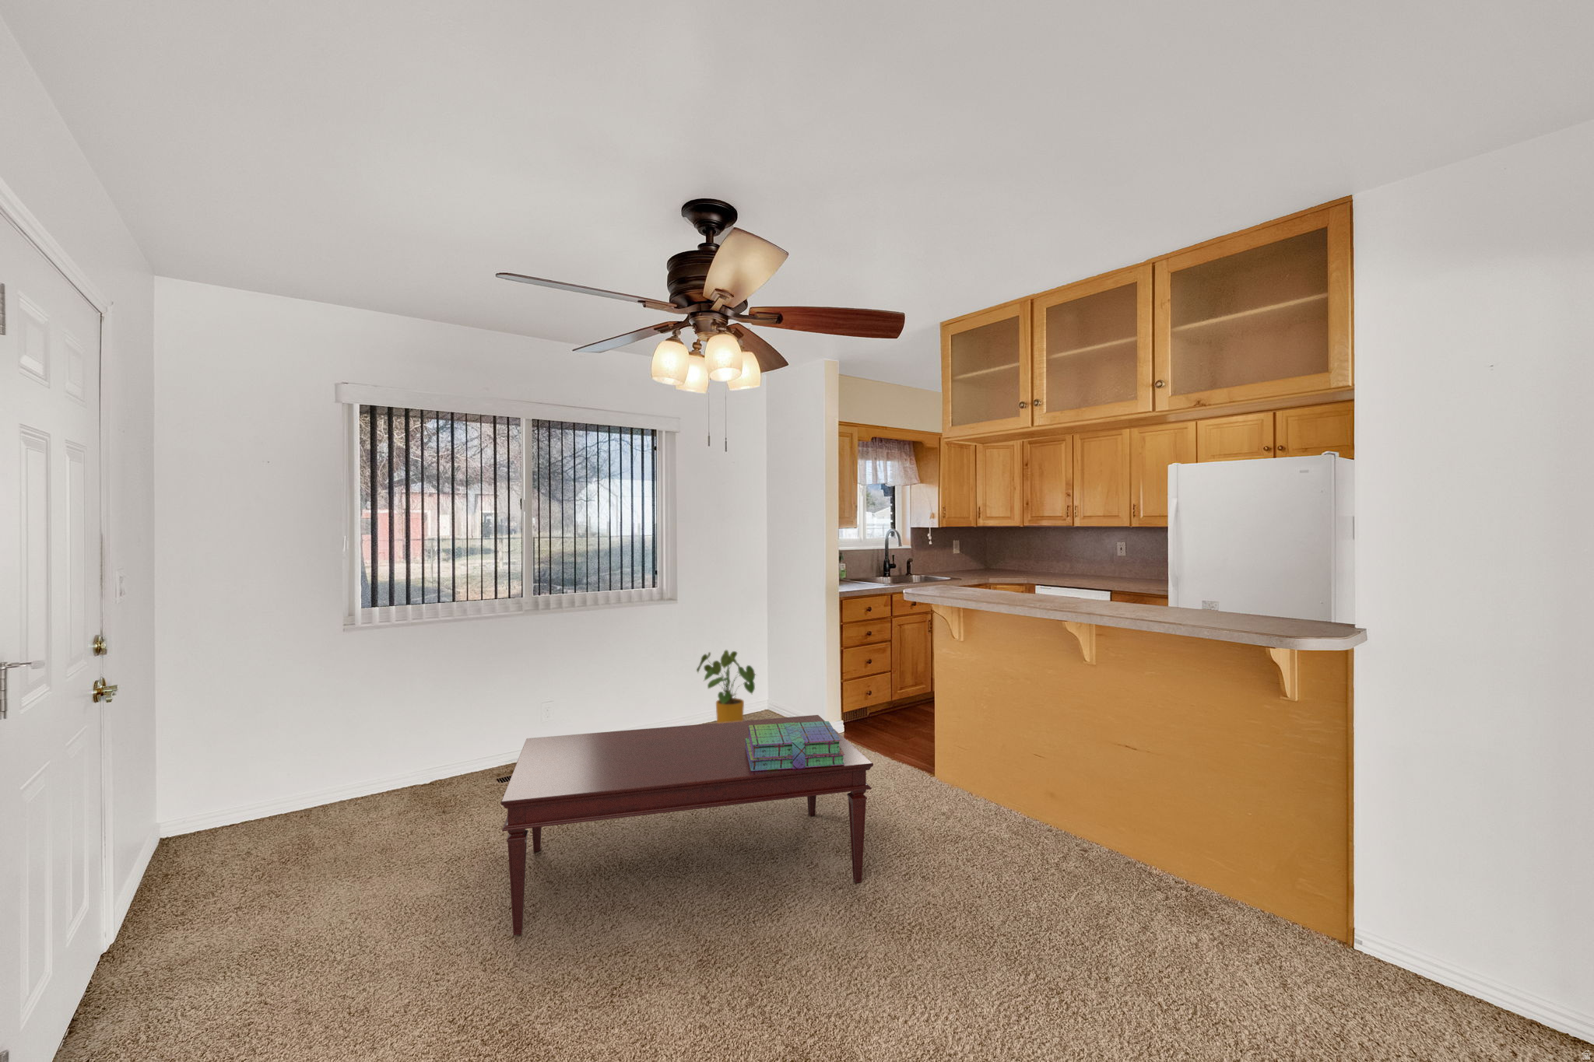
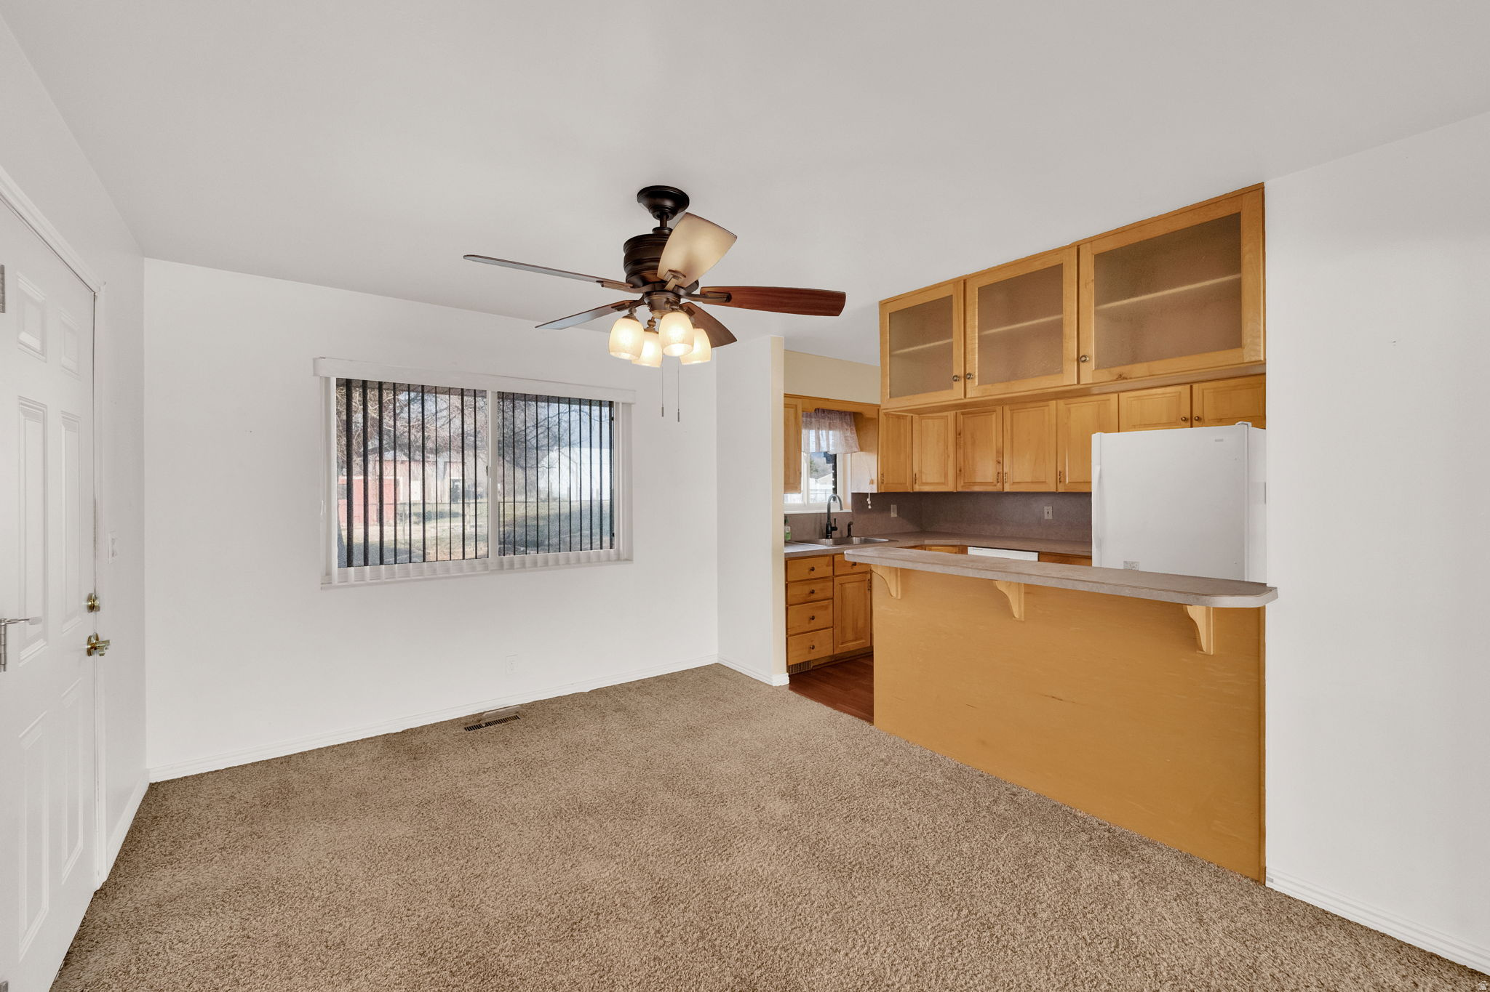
- stack of books (793, 743)
- house plant (726, 693)
- coffee table (690, 807)
